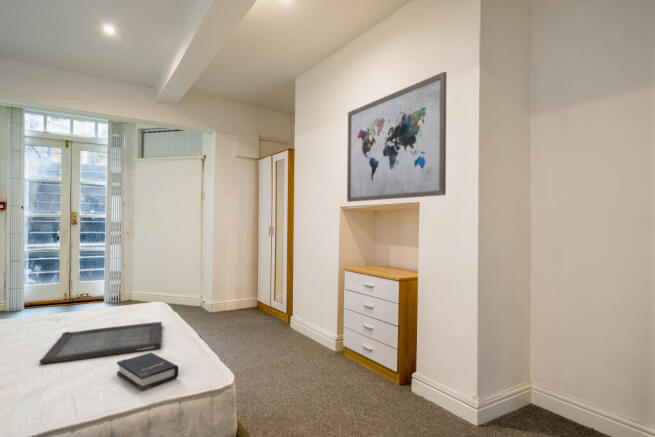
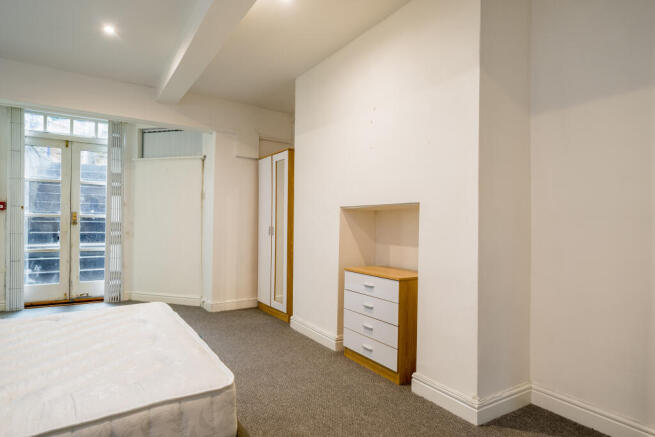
- hardback book (147, 369)
- serving tray (110, 339)
- wall art (388, 147)
